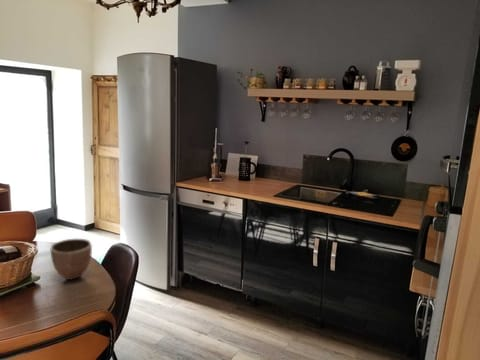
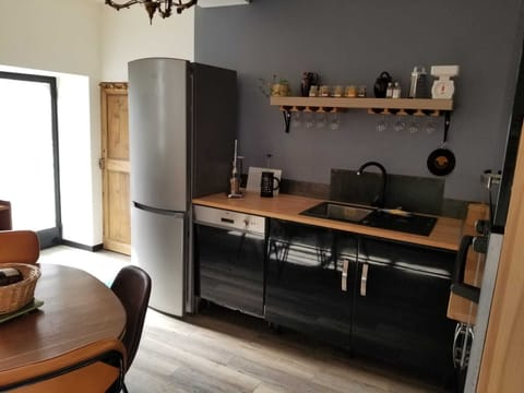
- decorative bowl (71, 260)
